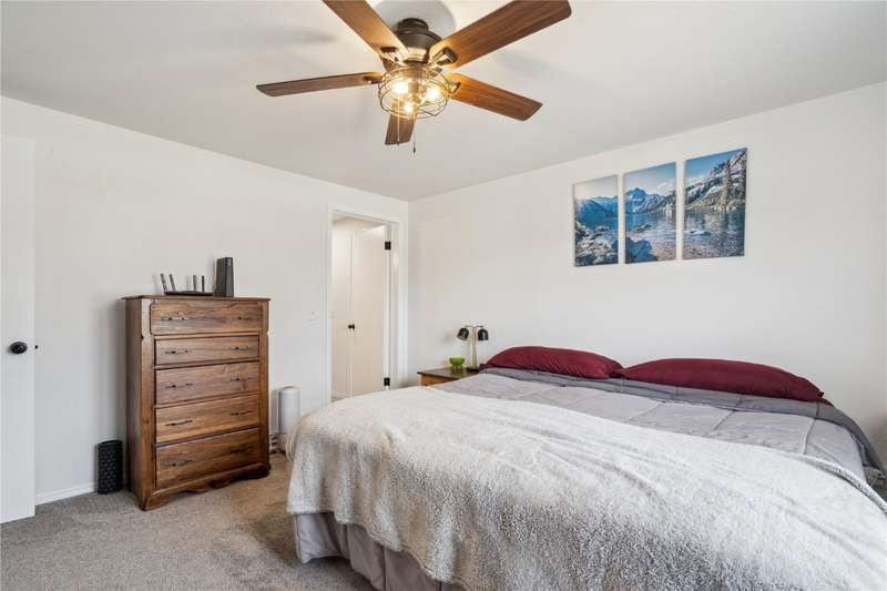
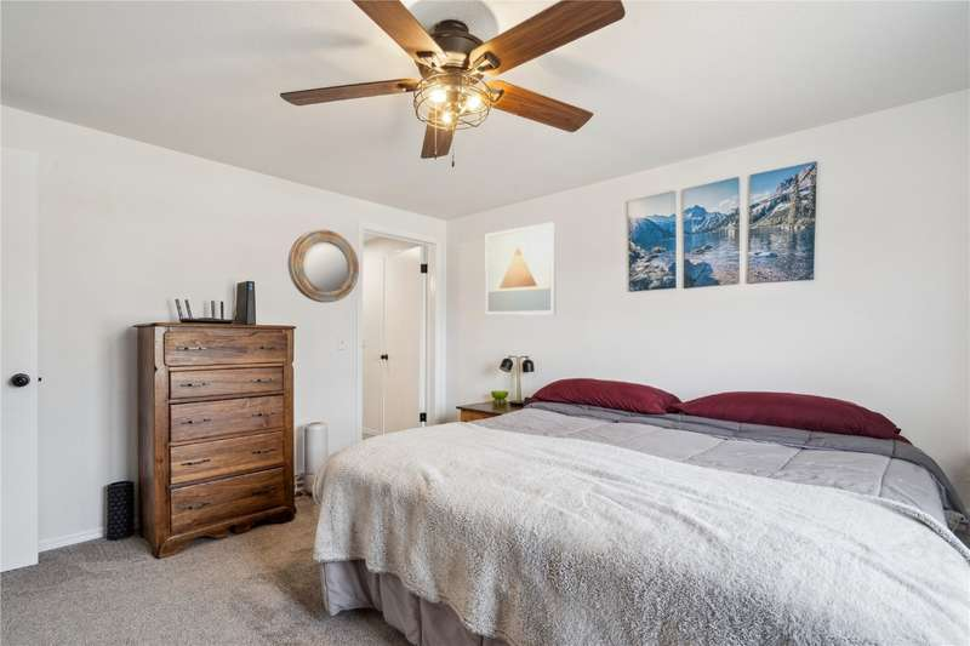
+ home mirror (325, 265)
+ wall art (518, 271)
